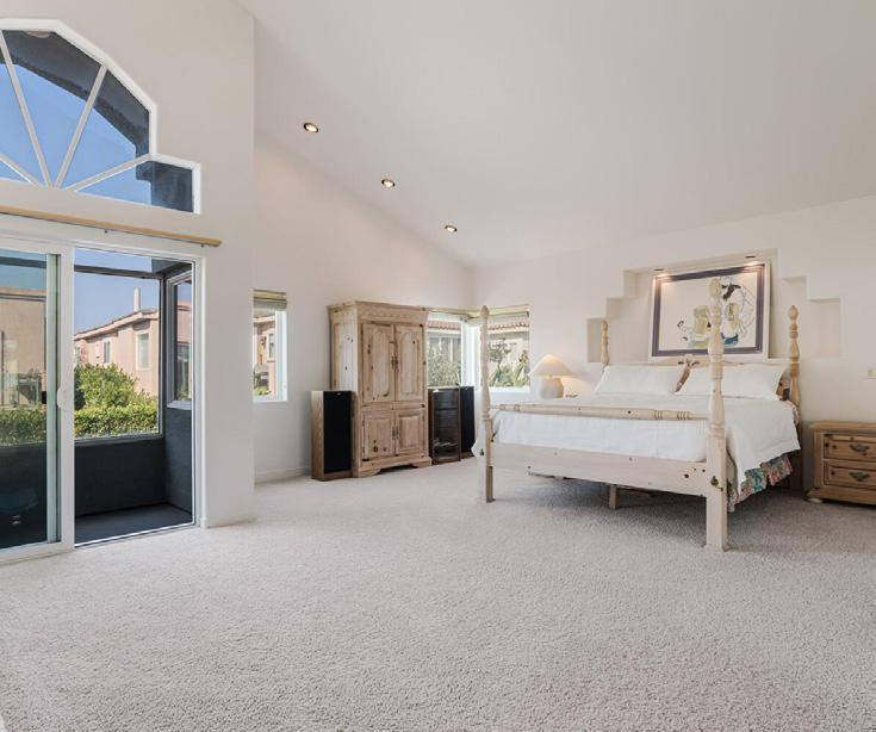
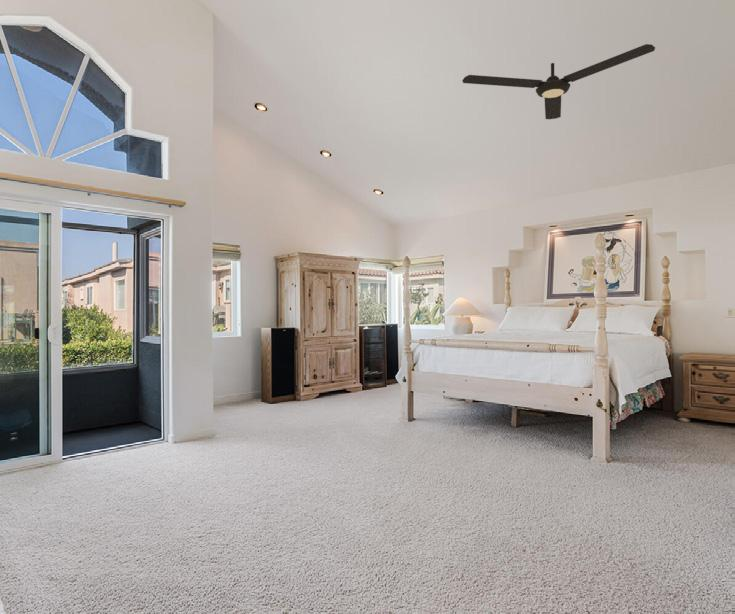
+ ceiling fan (552, 87)
